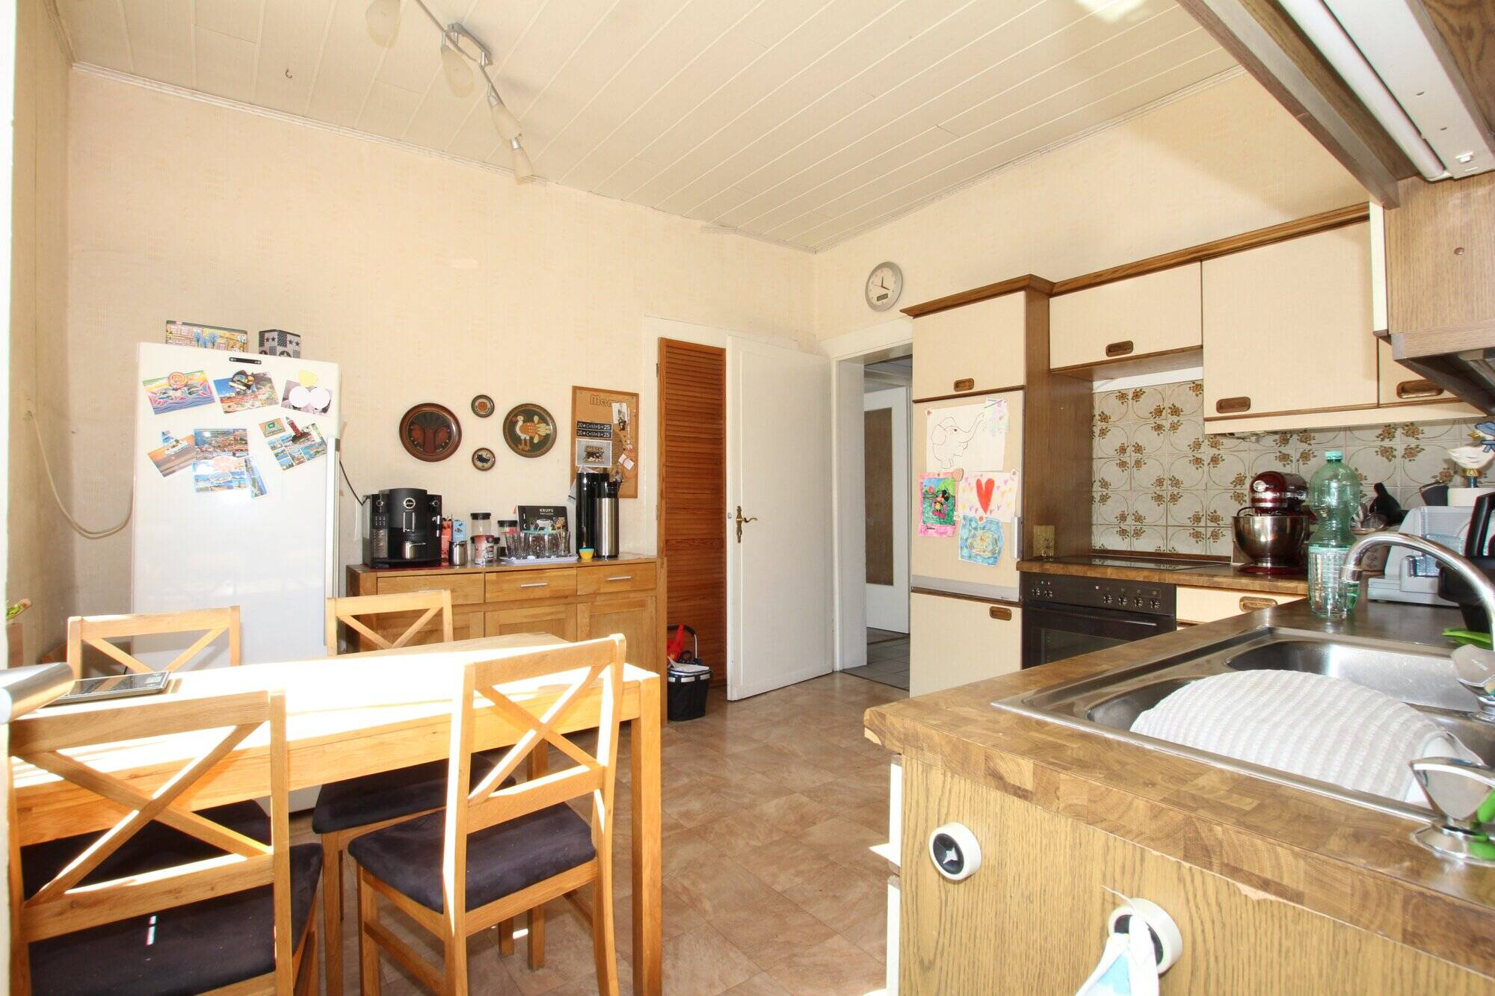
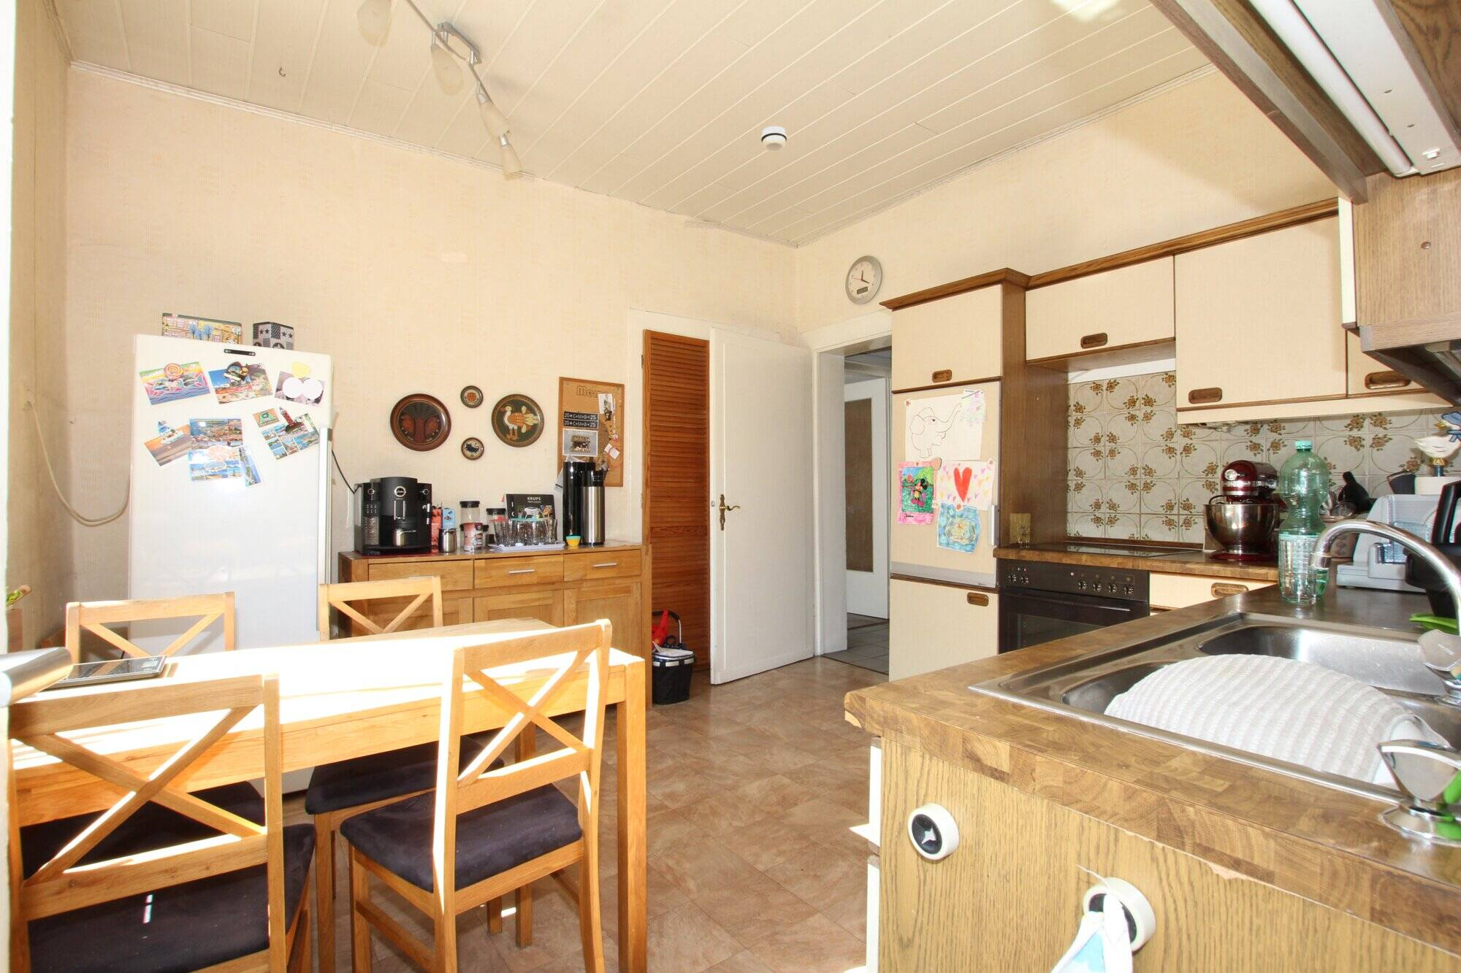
+ smoke detector (773, 139)
